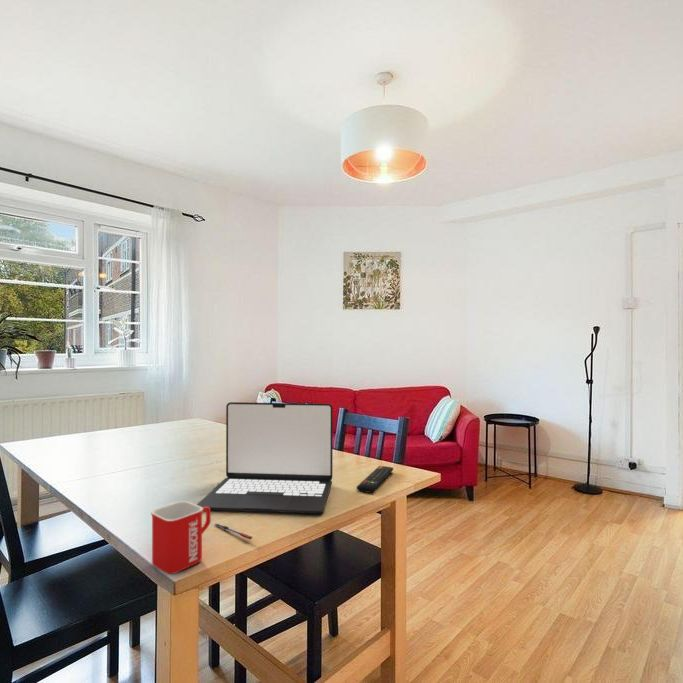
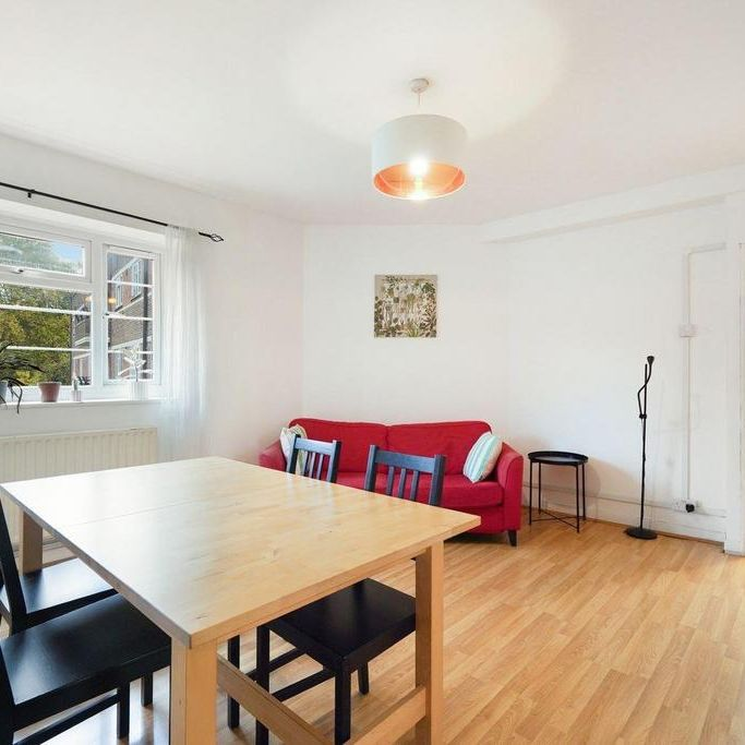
- mug (185, 532)
- pen (232, 530)
- remote control (376, 478)
- laptop (269, 452)
